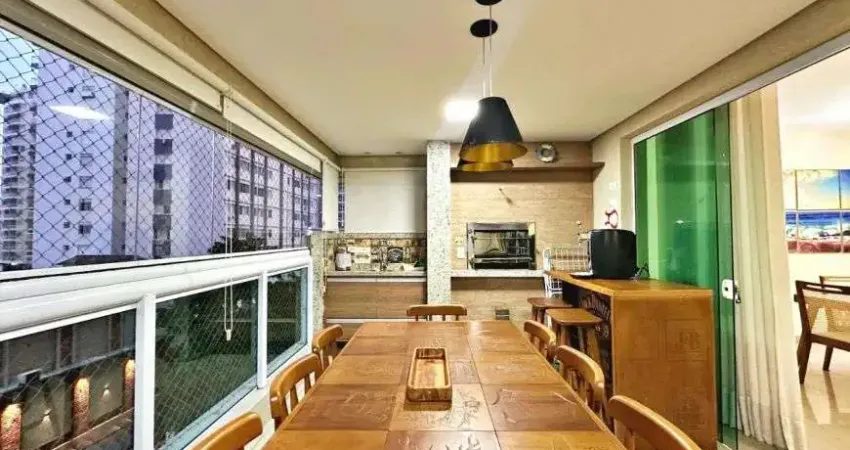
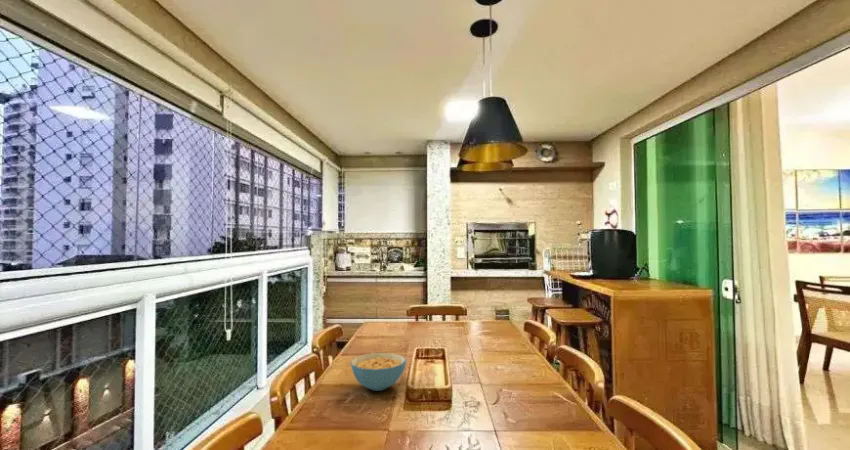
+ cereal bowl (378, 374)
